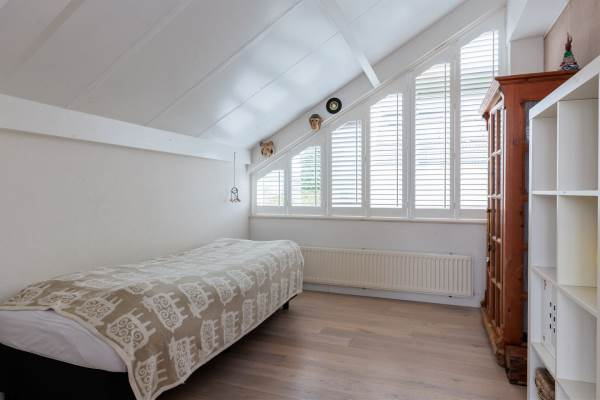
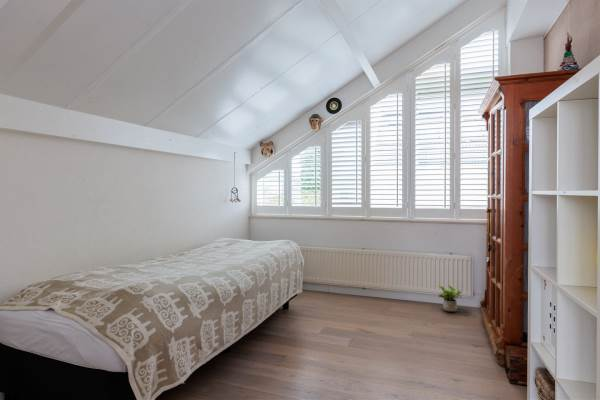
+ potted plant (449, 297)
